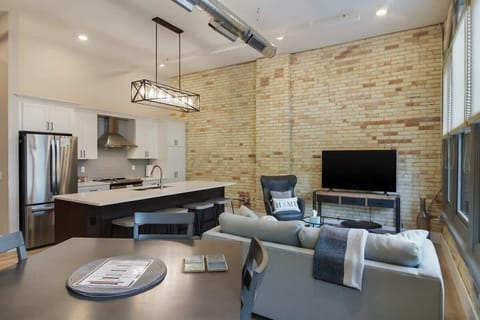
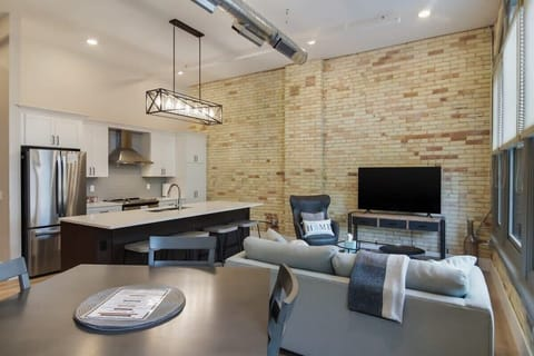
- drink coaster (203, 262)
